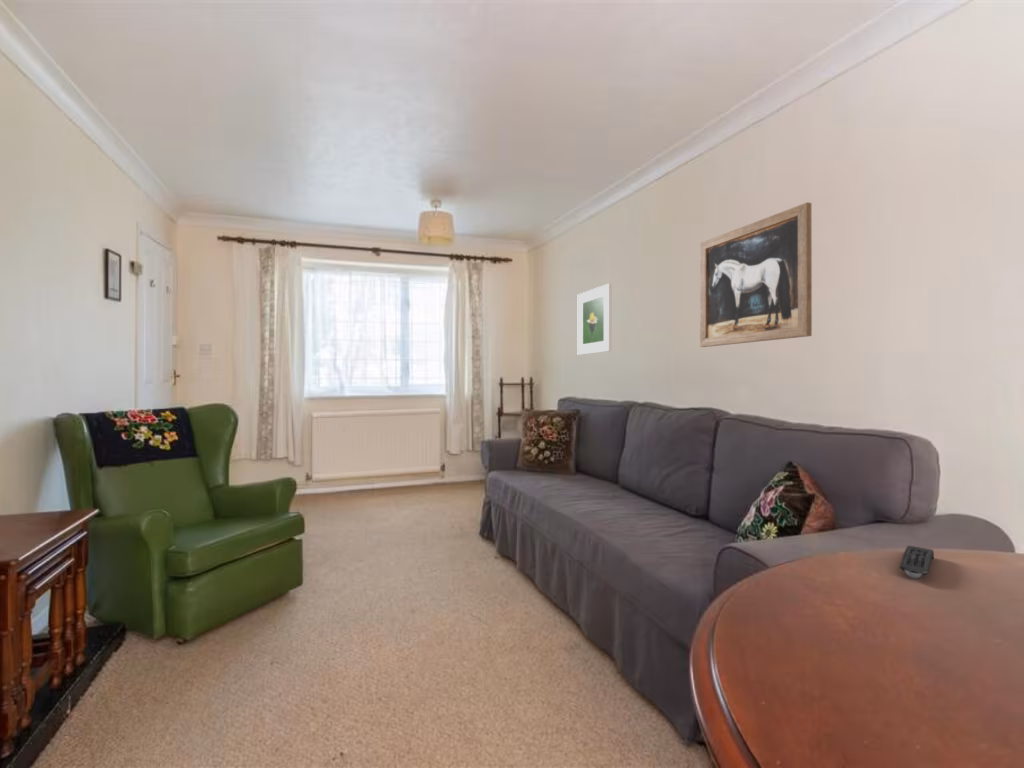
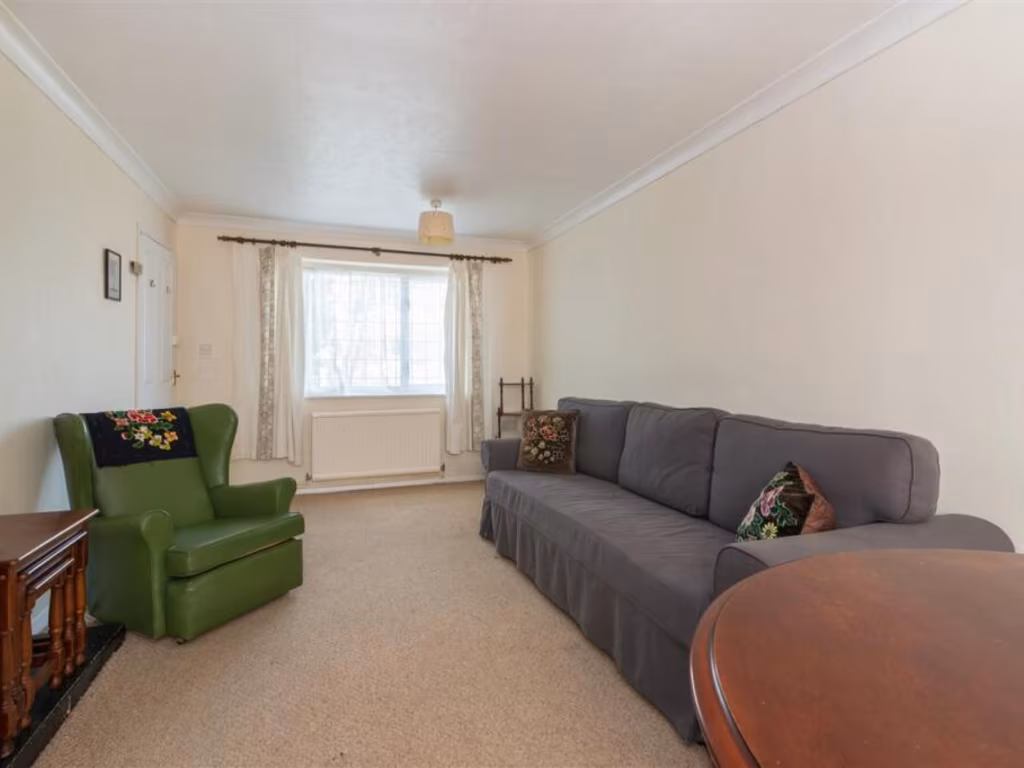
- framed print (593, 321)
- remote control (917, 560)
- wall art (748, 283)
